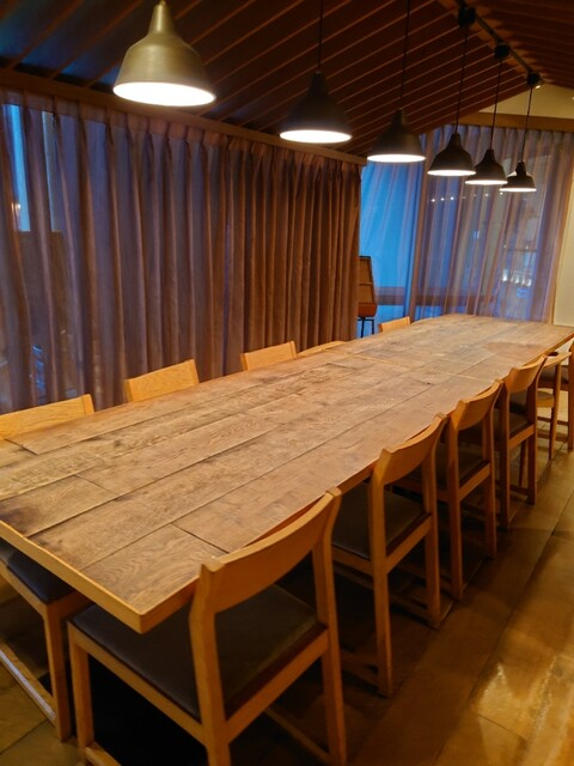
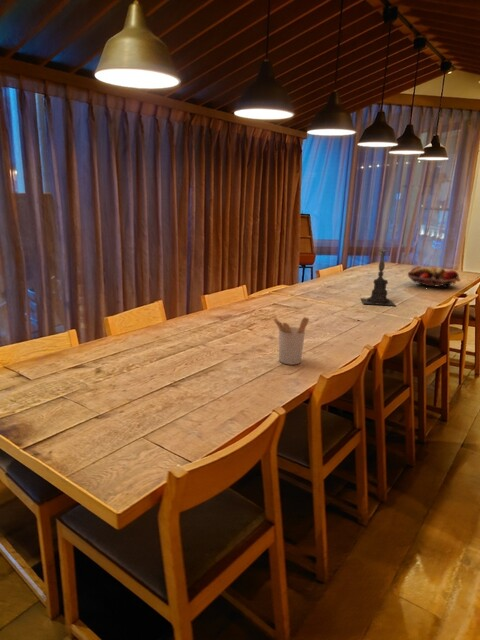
+ utensil holder (288, 339)
+ fruit basket (433, 276)
+ candle holder (380, 272)
